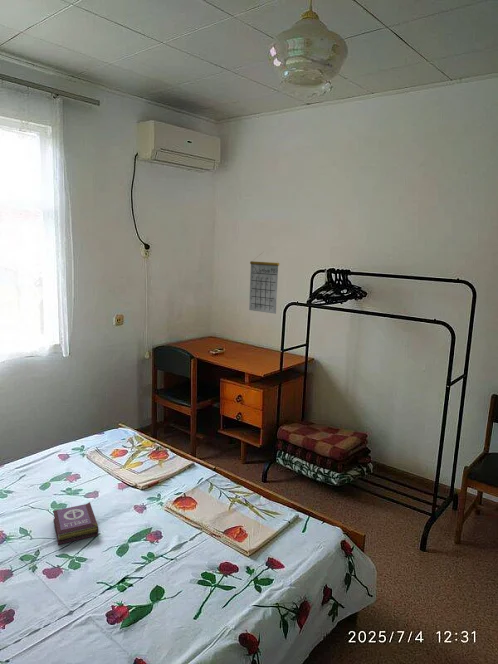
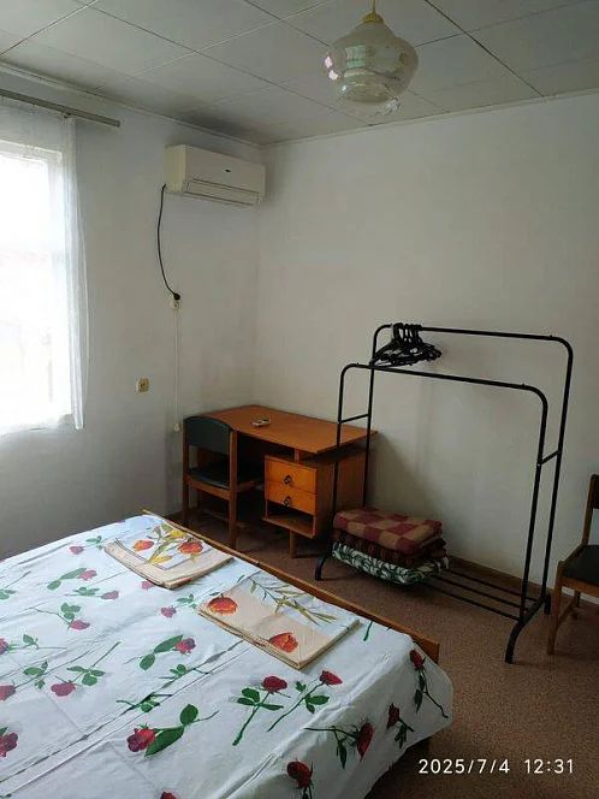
- calendar (263, 281)
- book (75, 521)
